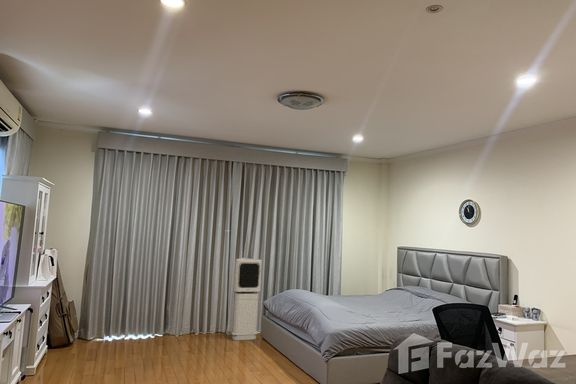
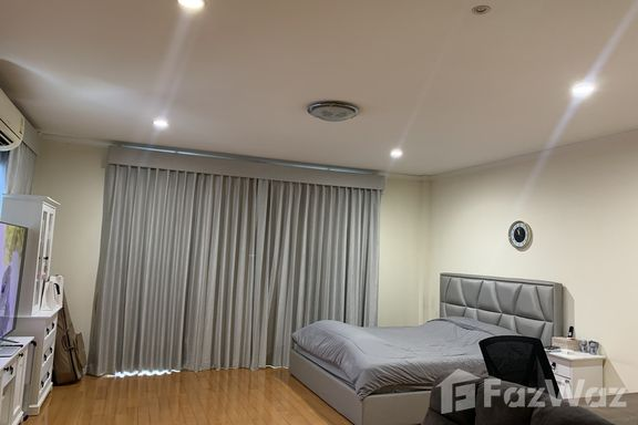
- air purifier (244, 297)
